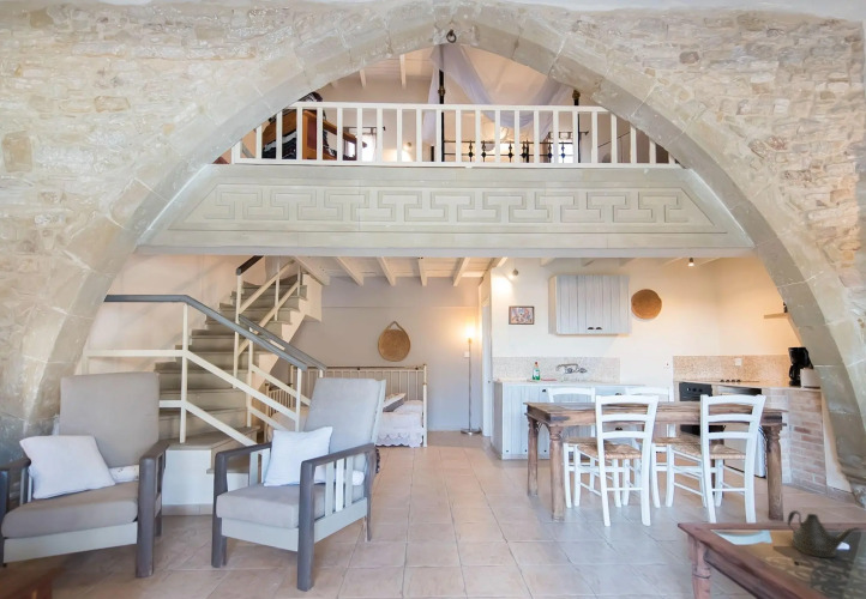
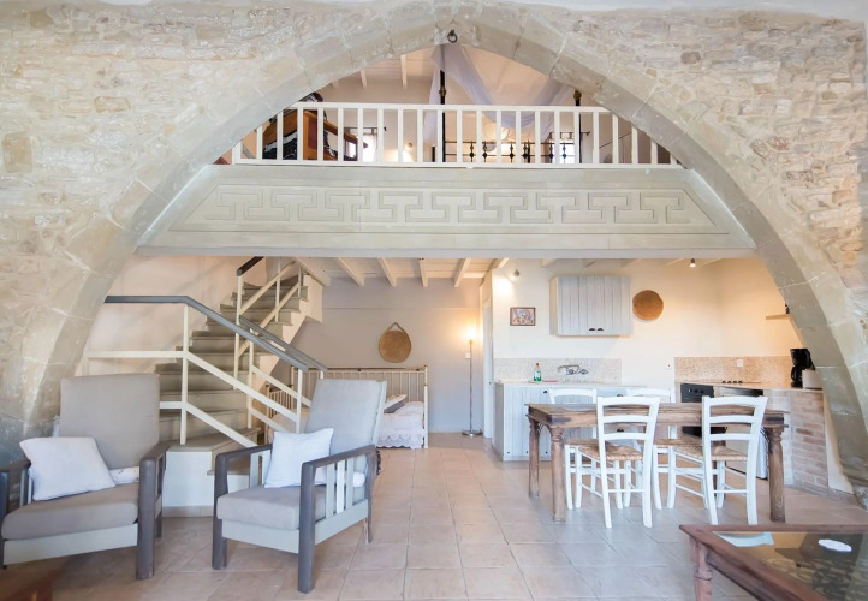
- teapot (822, 534)
